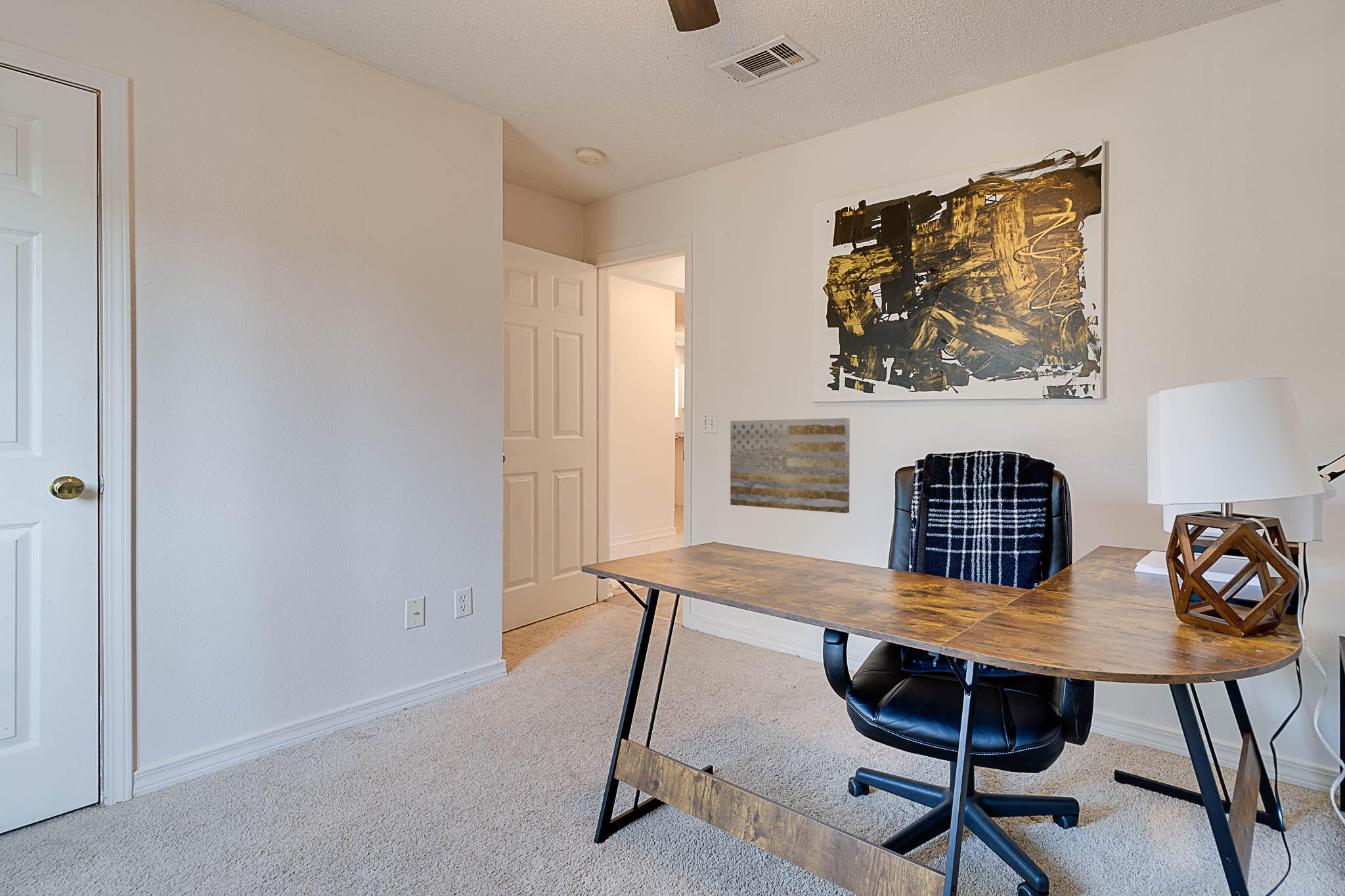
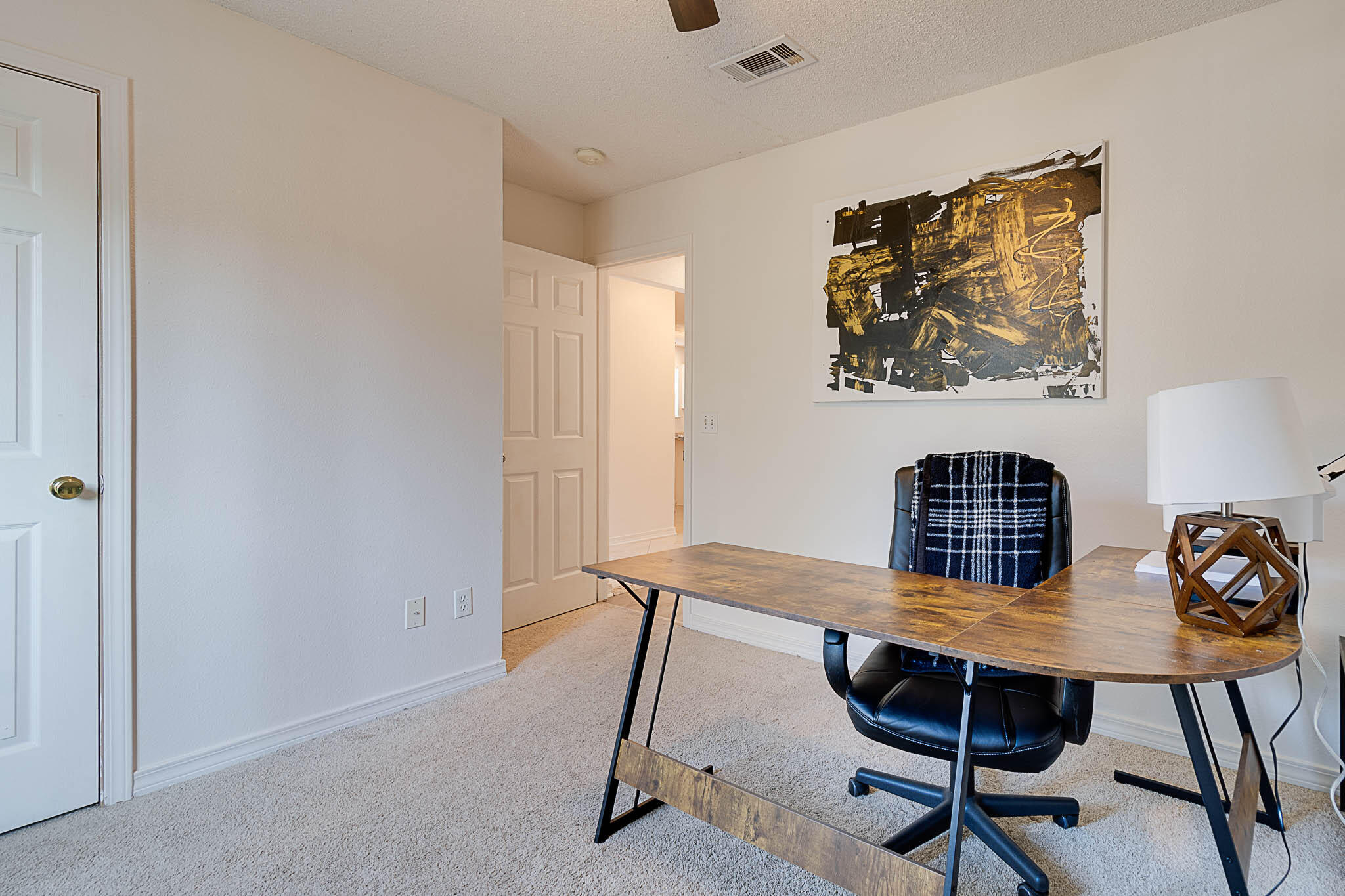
- wall art (786, 463)
